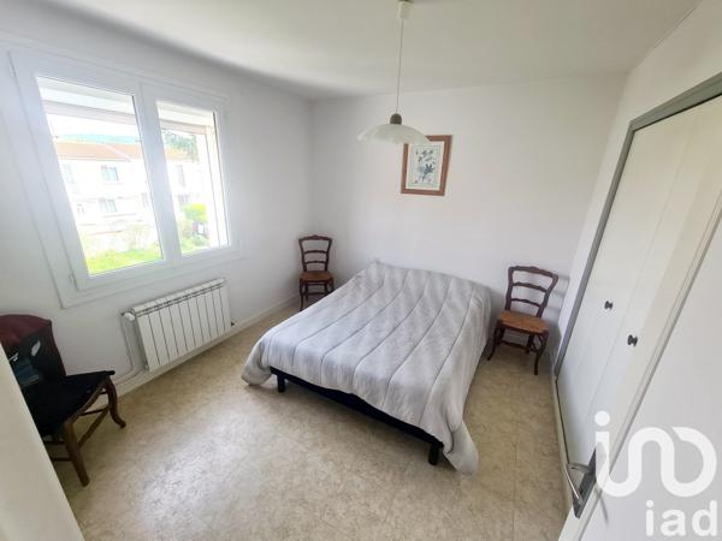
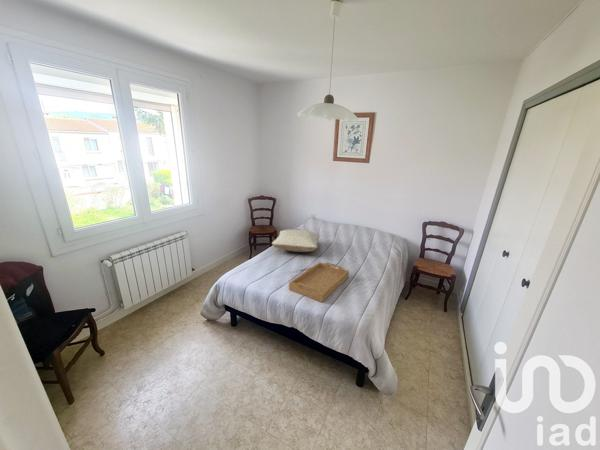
+ pillow (296, 241)
+ serving tray (320, 278)
